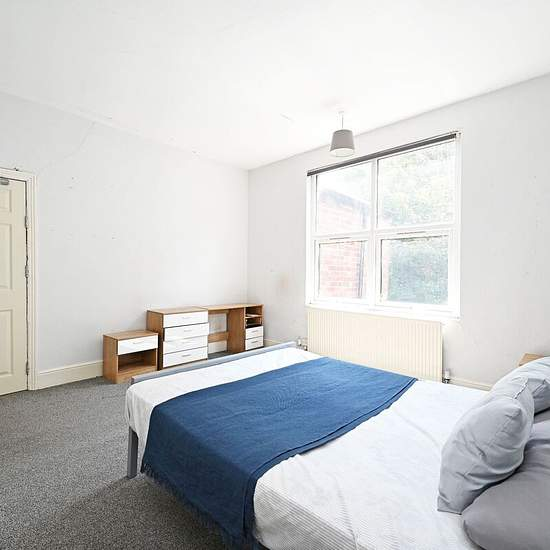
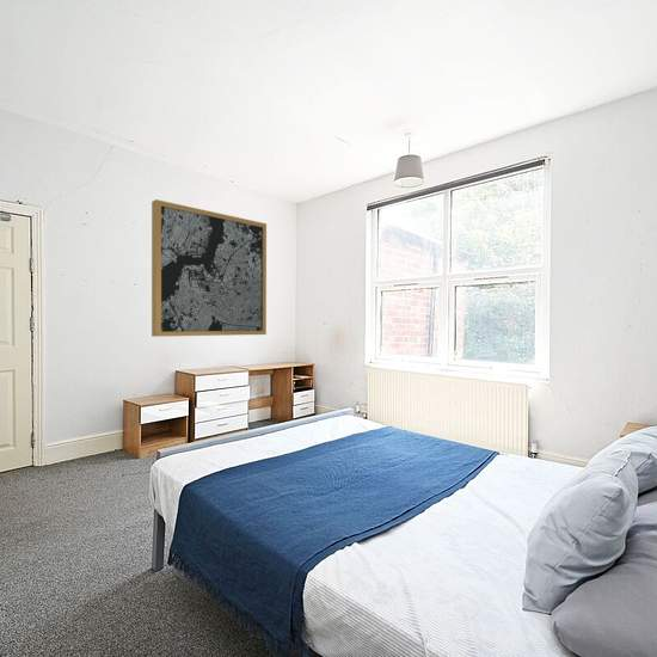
+ wall art (214, 274)
